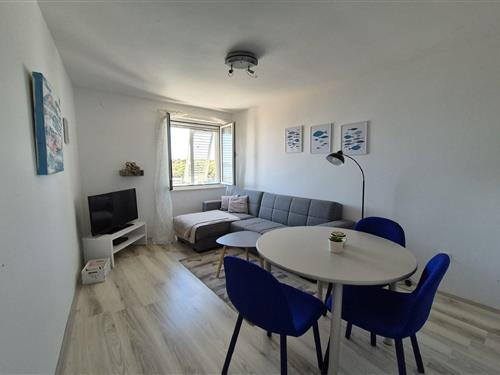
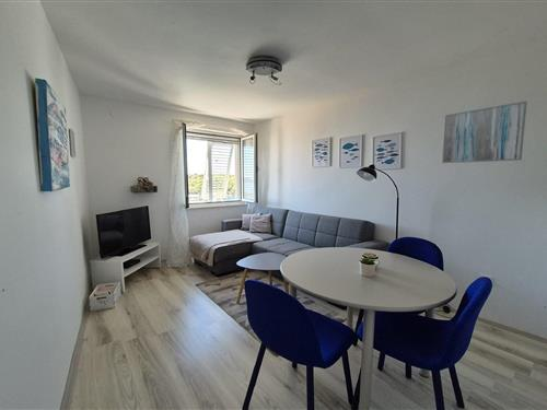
+ wall art (479, 136)
